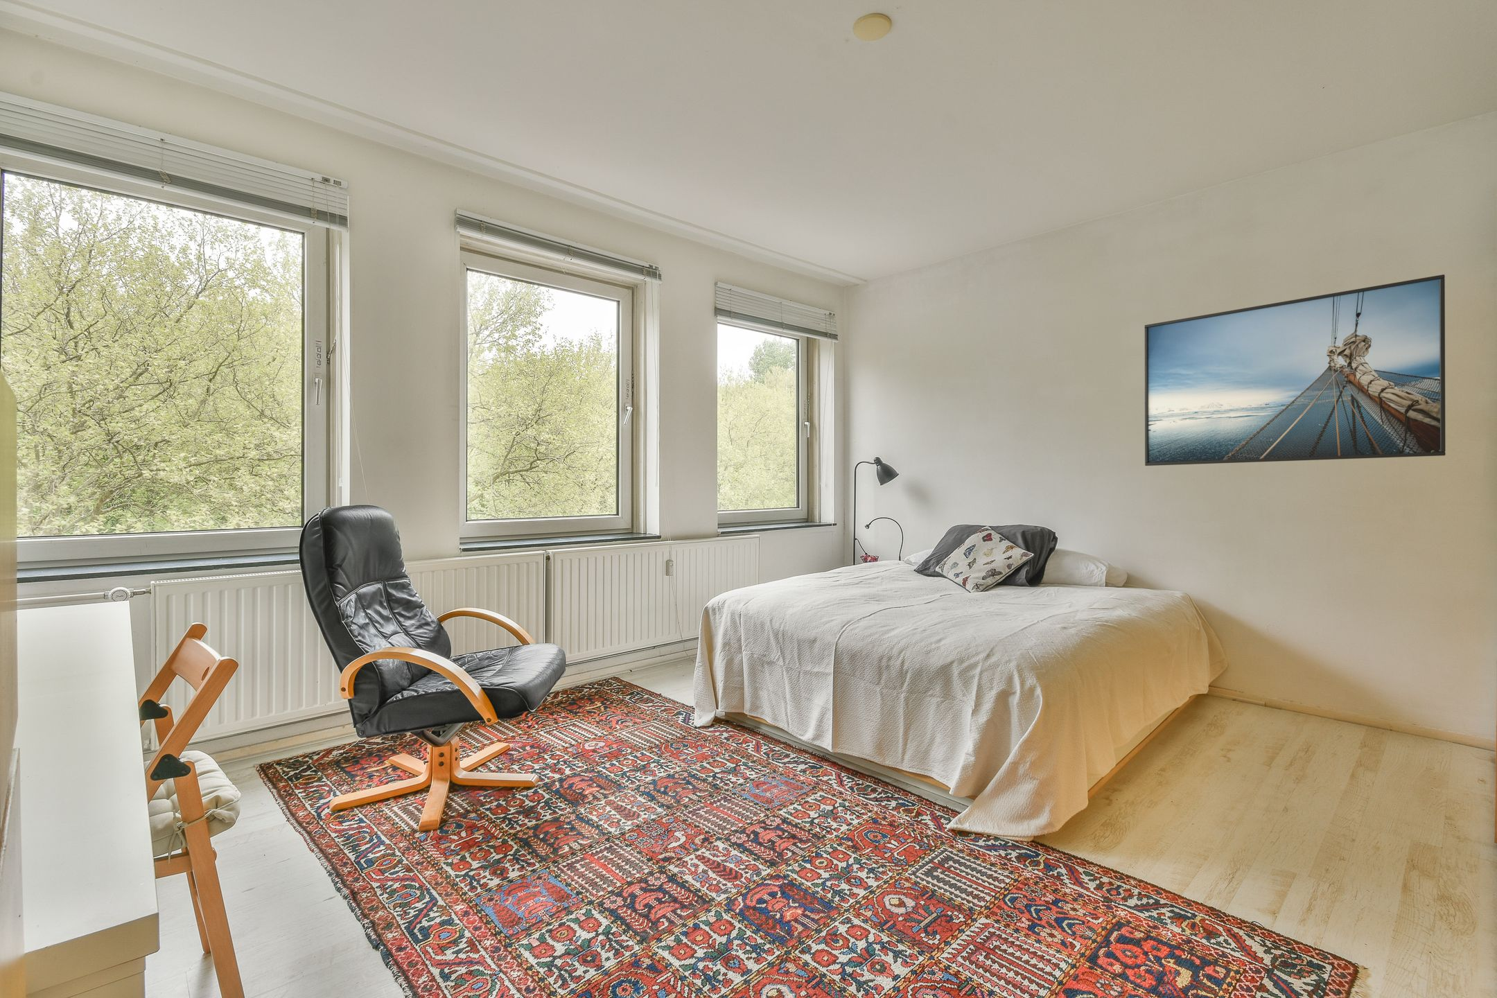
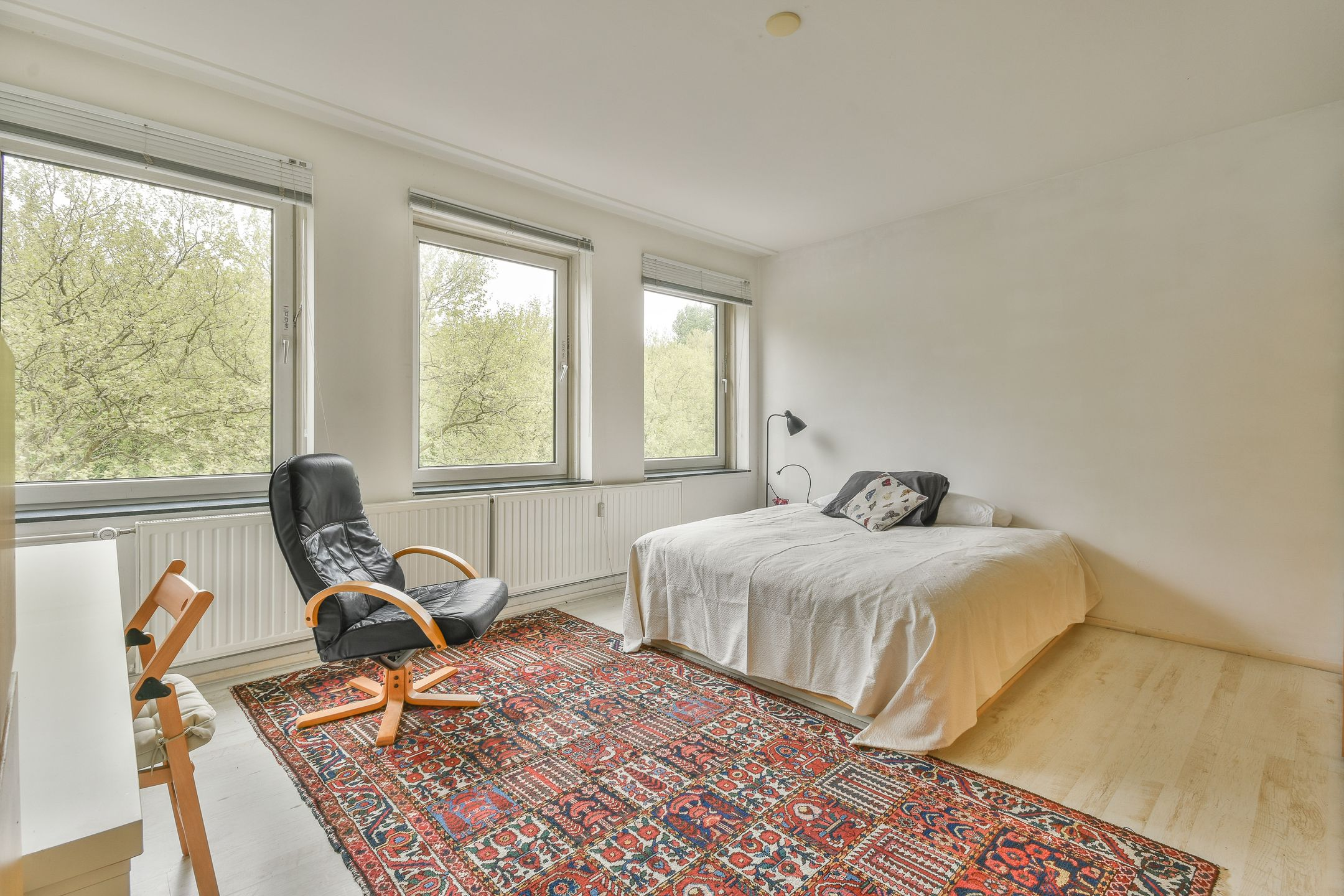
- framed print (1276, 382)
